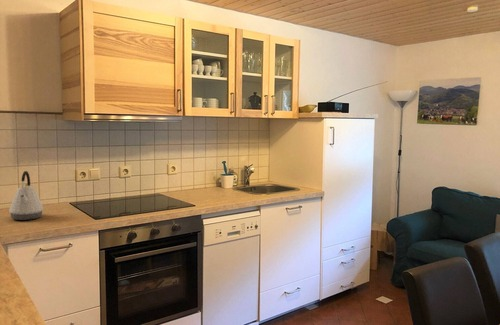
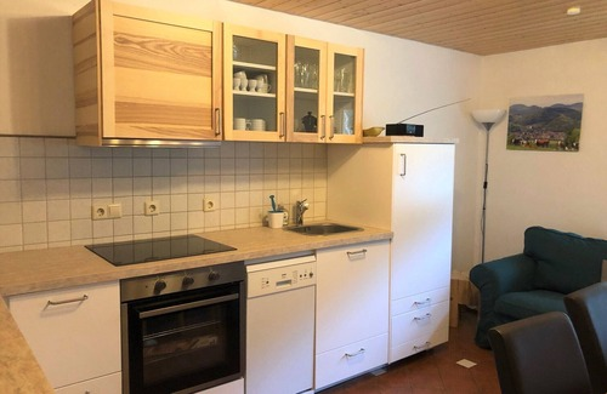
- kettle (25, 194)
